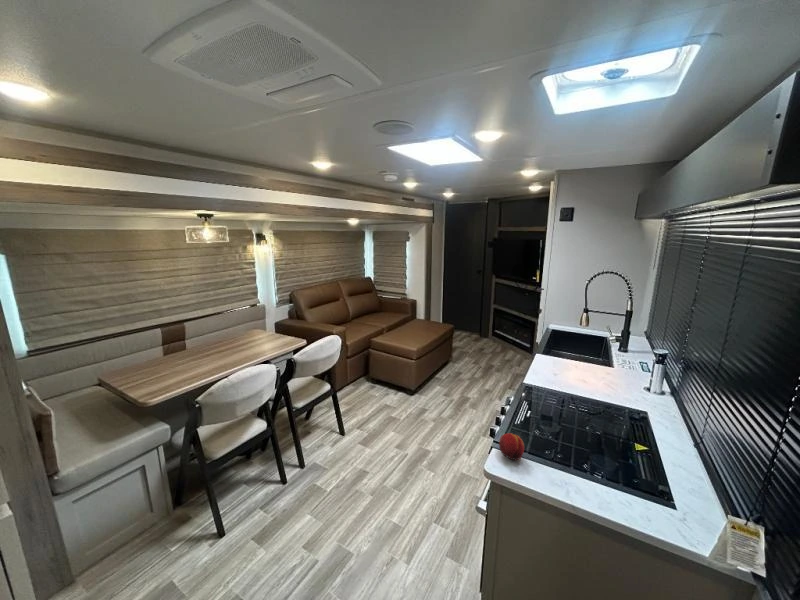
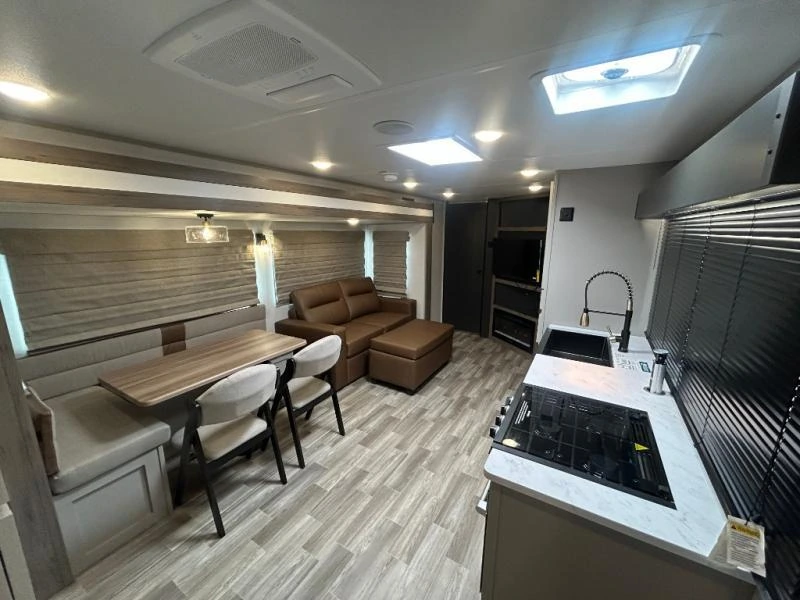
- fruit (511, 445)
